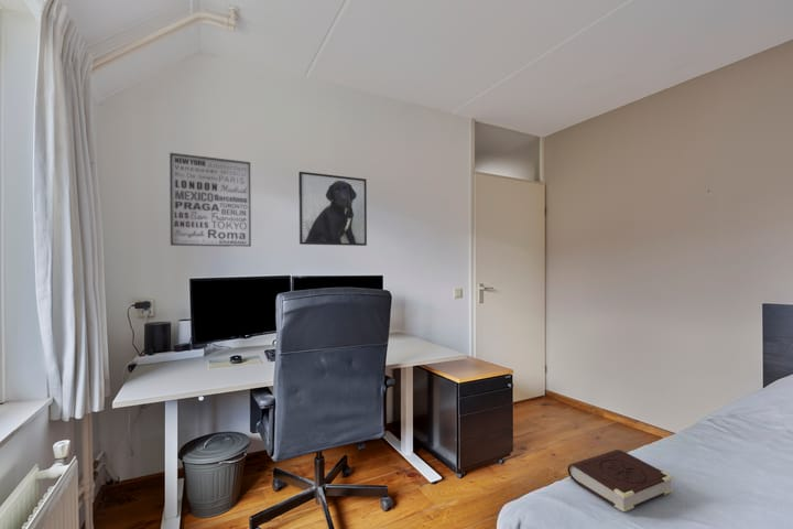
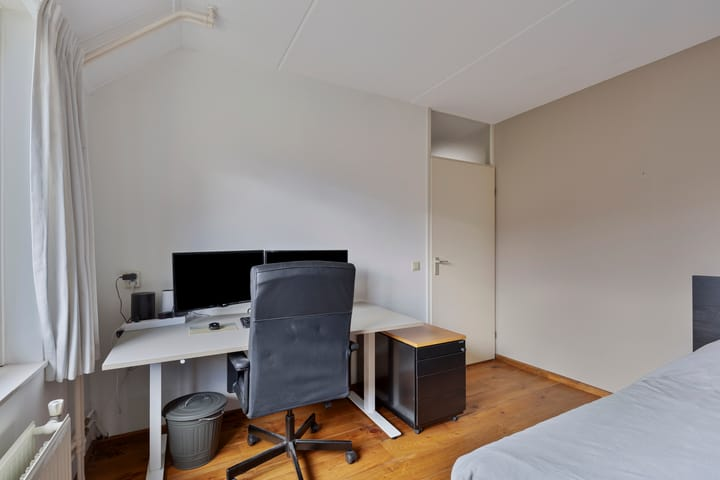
- book (618, 475)
- wall art (211, 202)
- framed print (334, 209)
